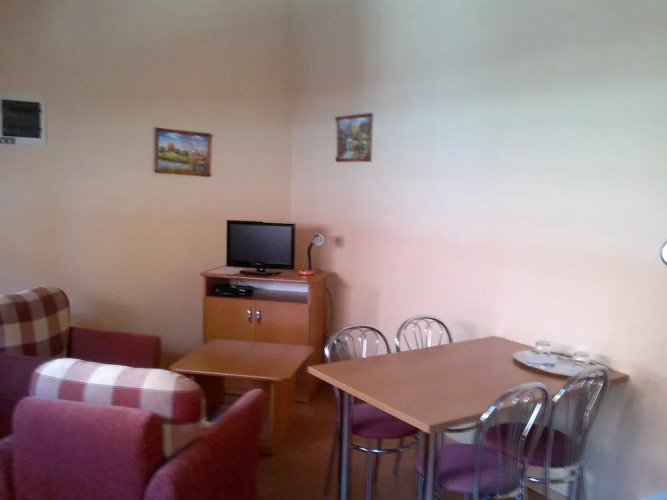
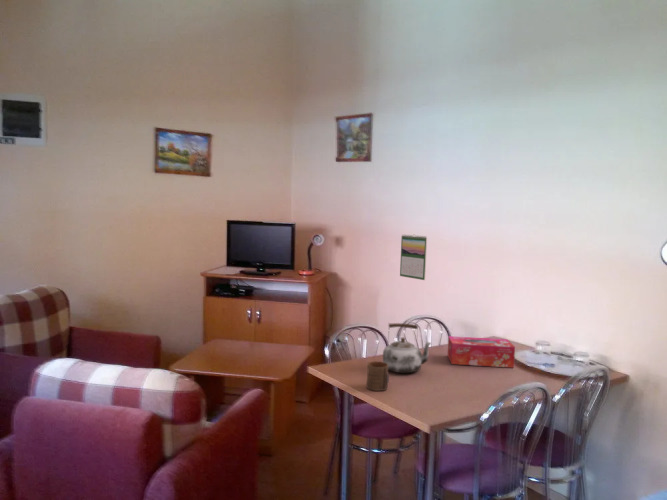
+ cup (378, 376)
+ kettle (407, 346)
+ tissue box (480, 351)
+ calendar (413, 256)
